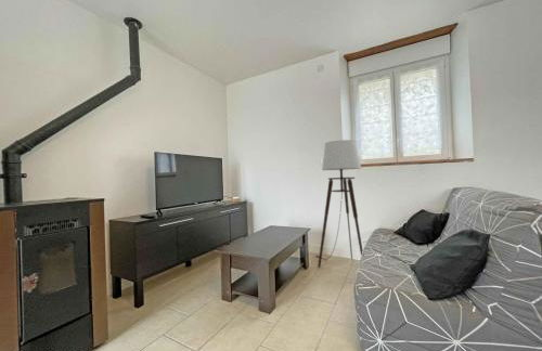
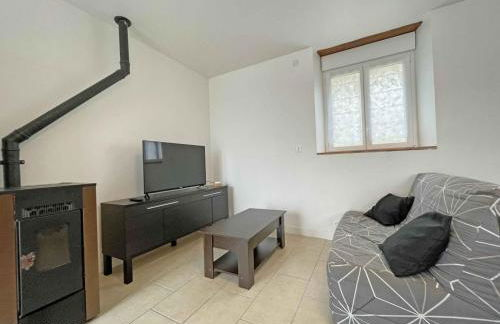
- floor lamp (340, 204)
